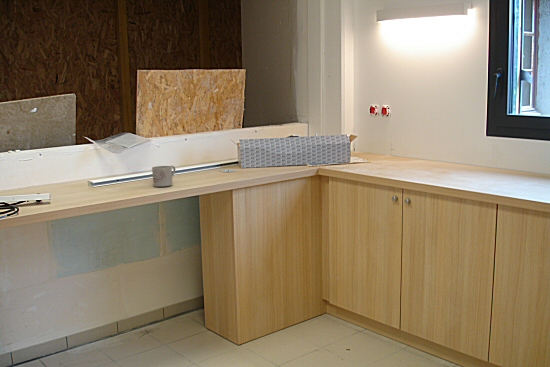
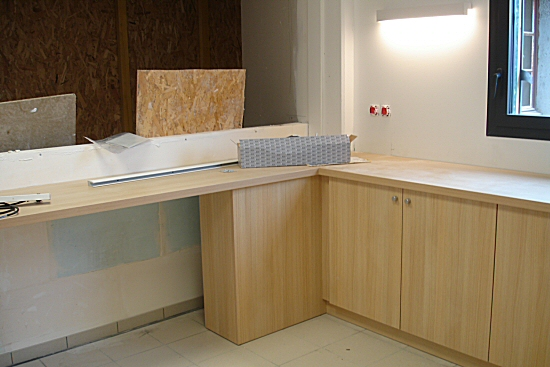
- mug (165, 175)
